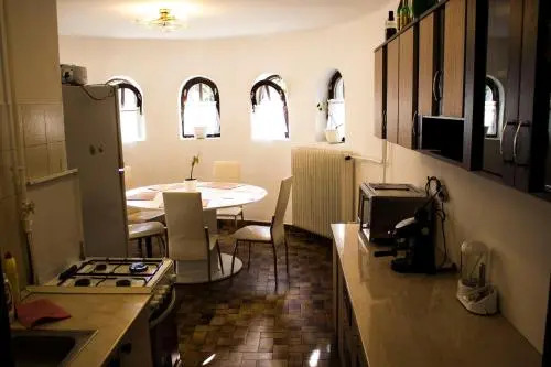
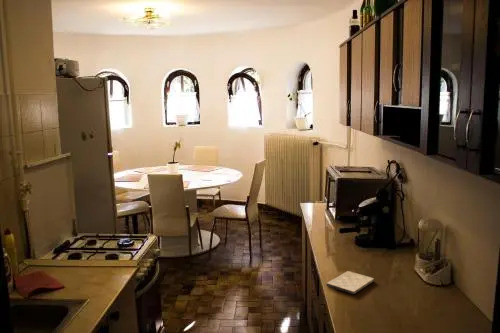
+ cutting board (350, 281)
